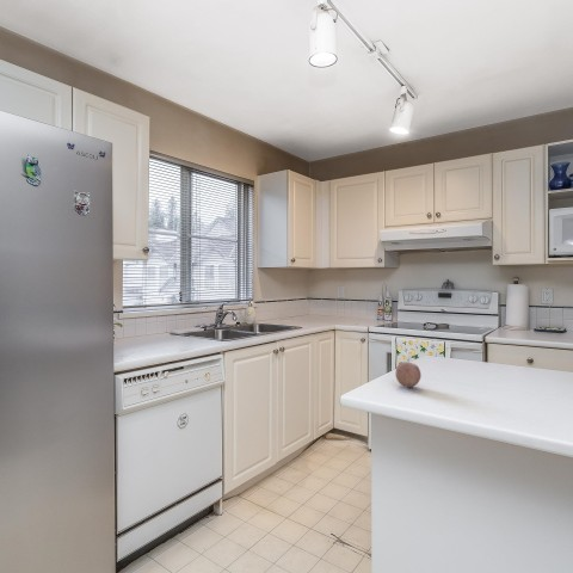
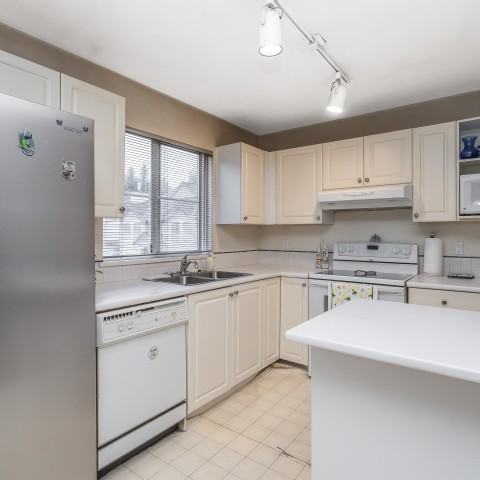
- fruit (407, 374)
